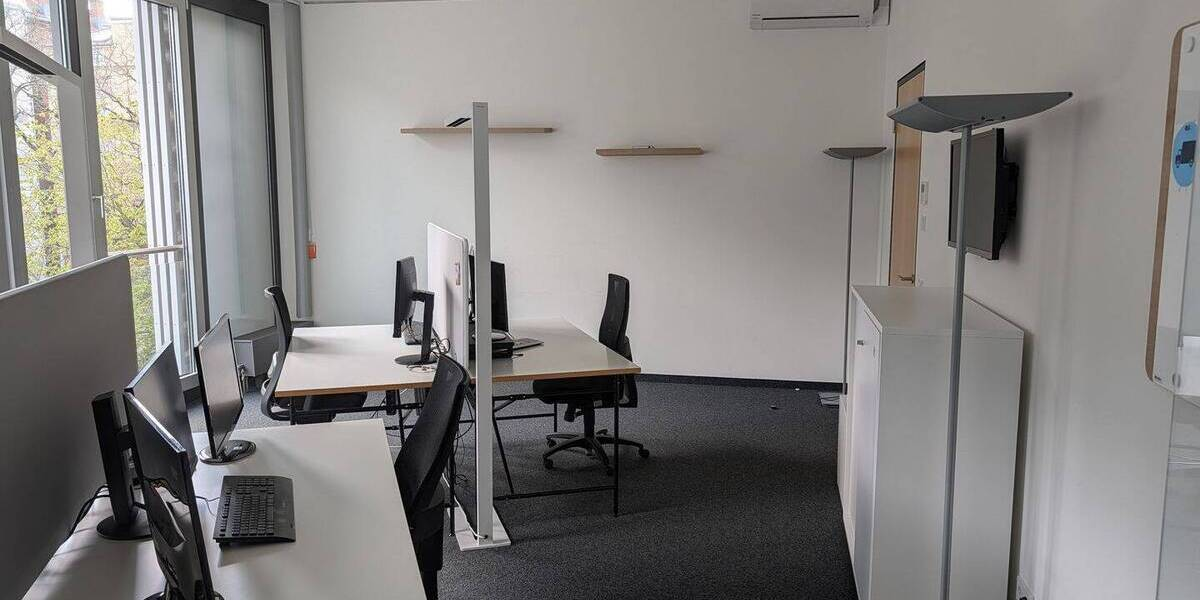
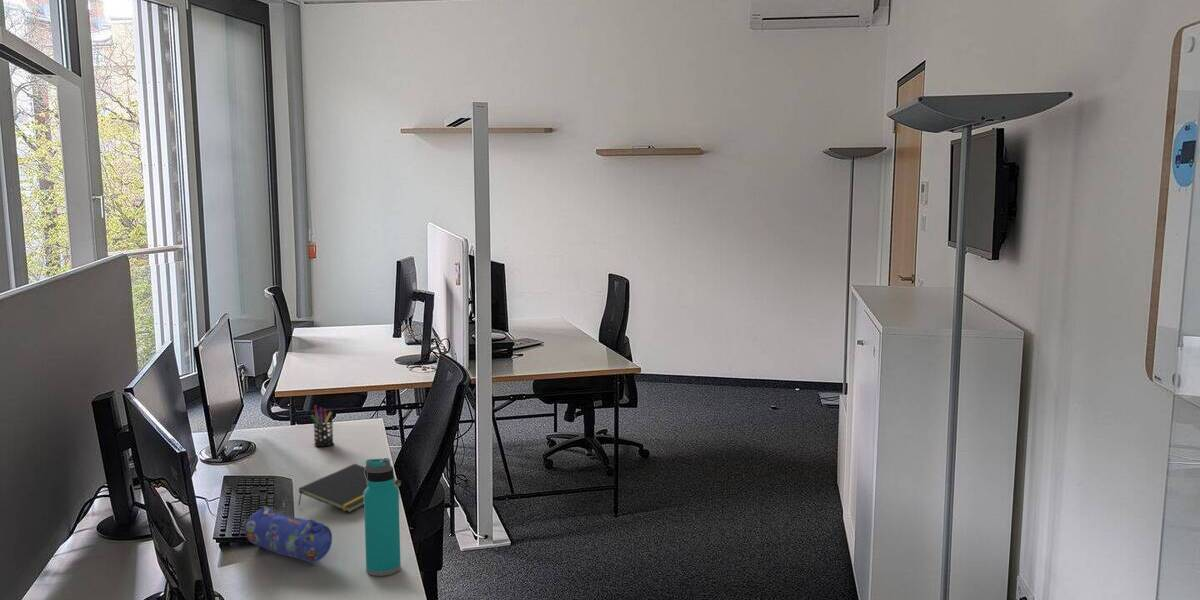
+ pencil case (287, 532)
+ water bottle (381, 514)
+ pen holder (320, 425)
+ notepad (352, 486)
